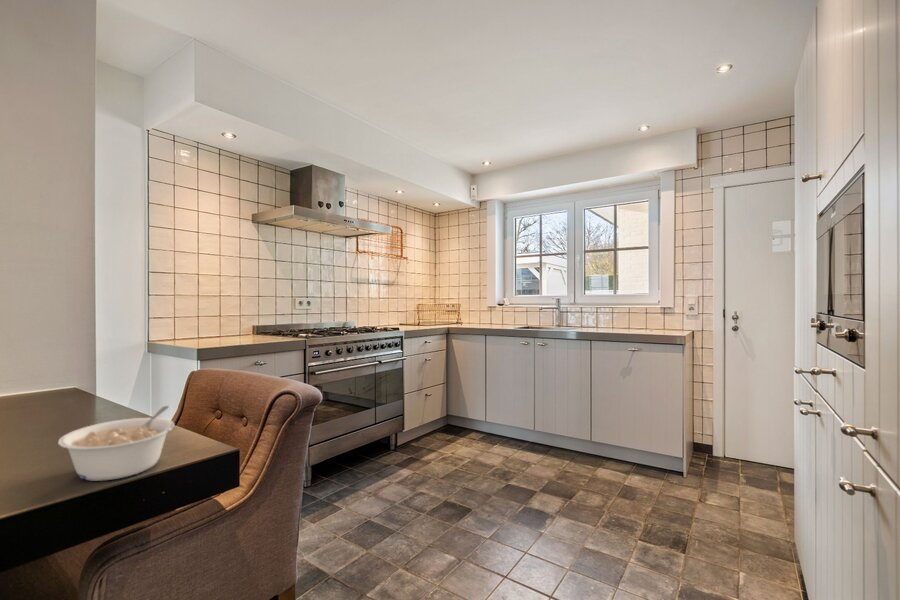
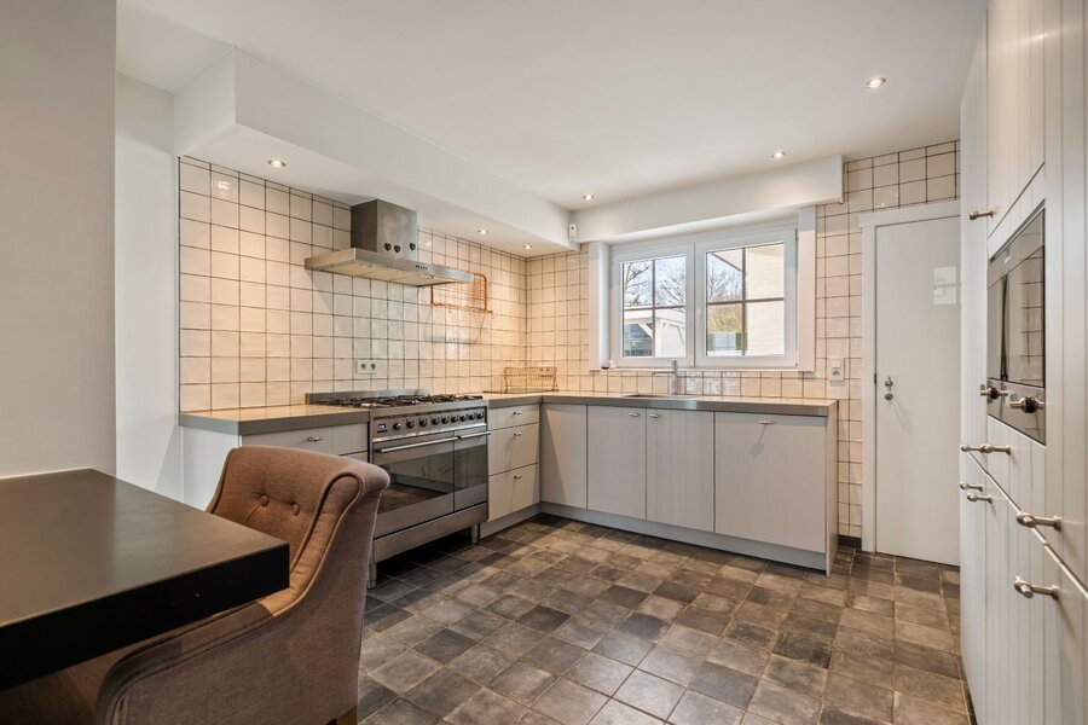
- legume (120, 444)
